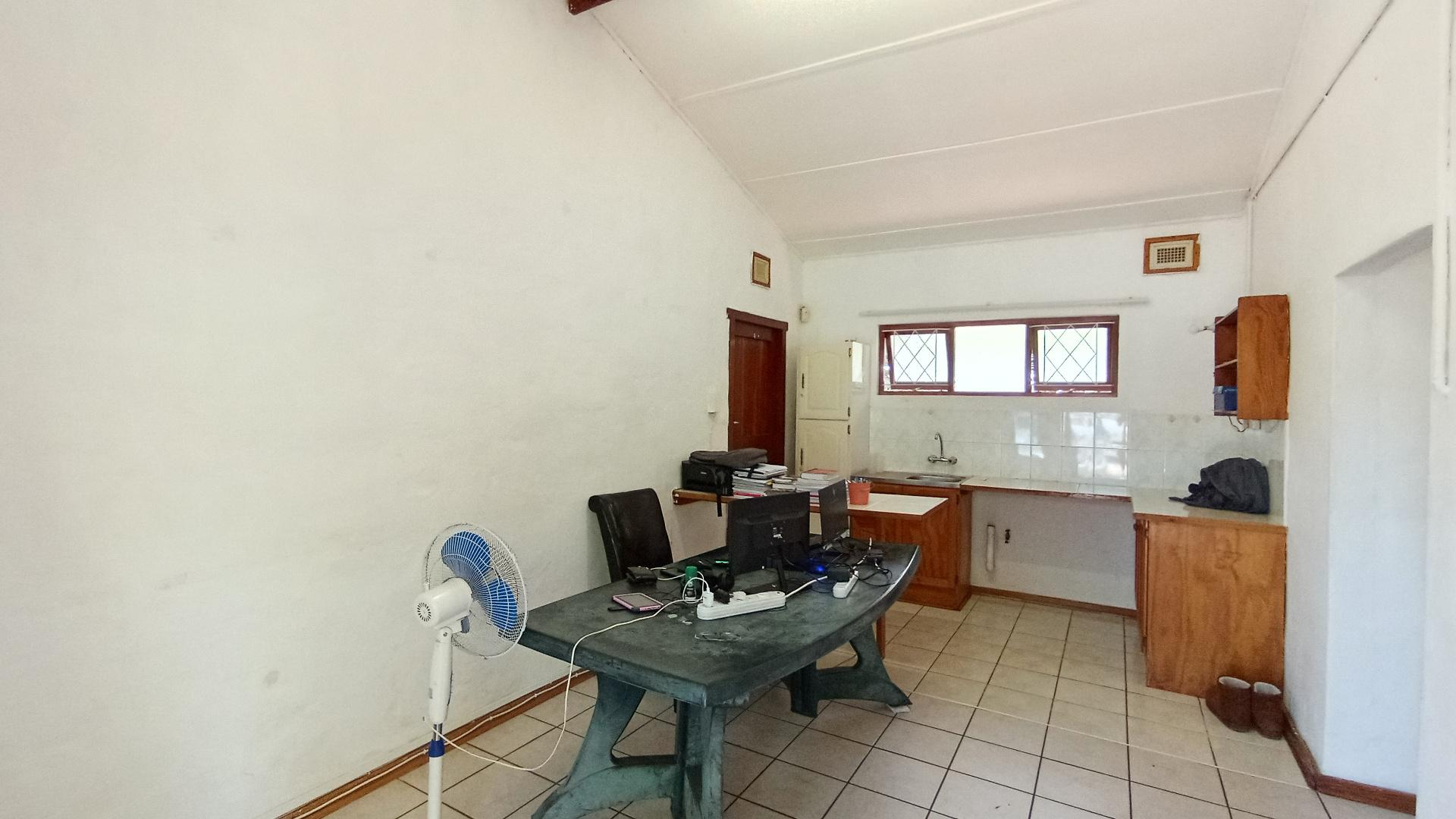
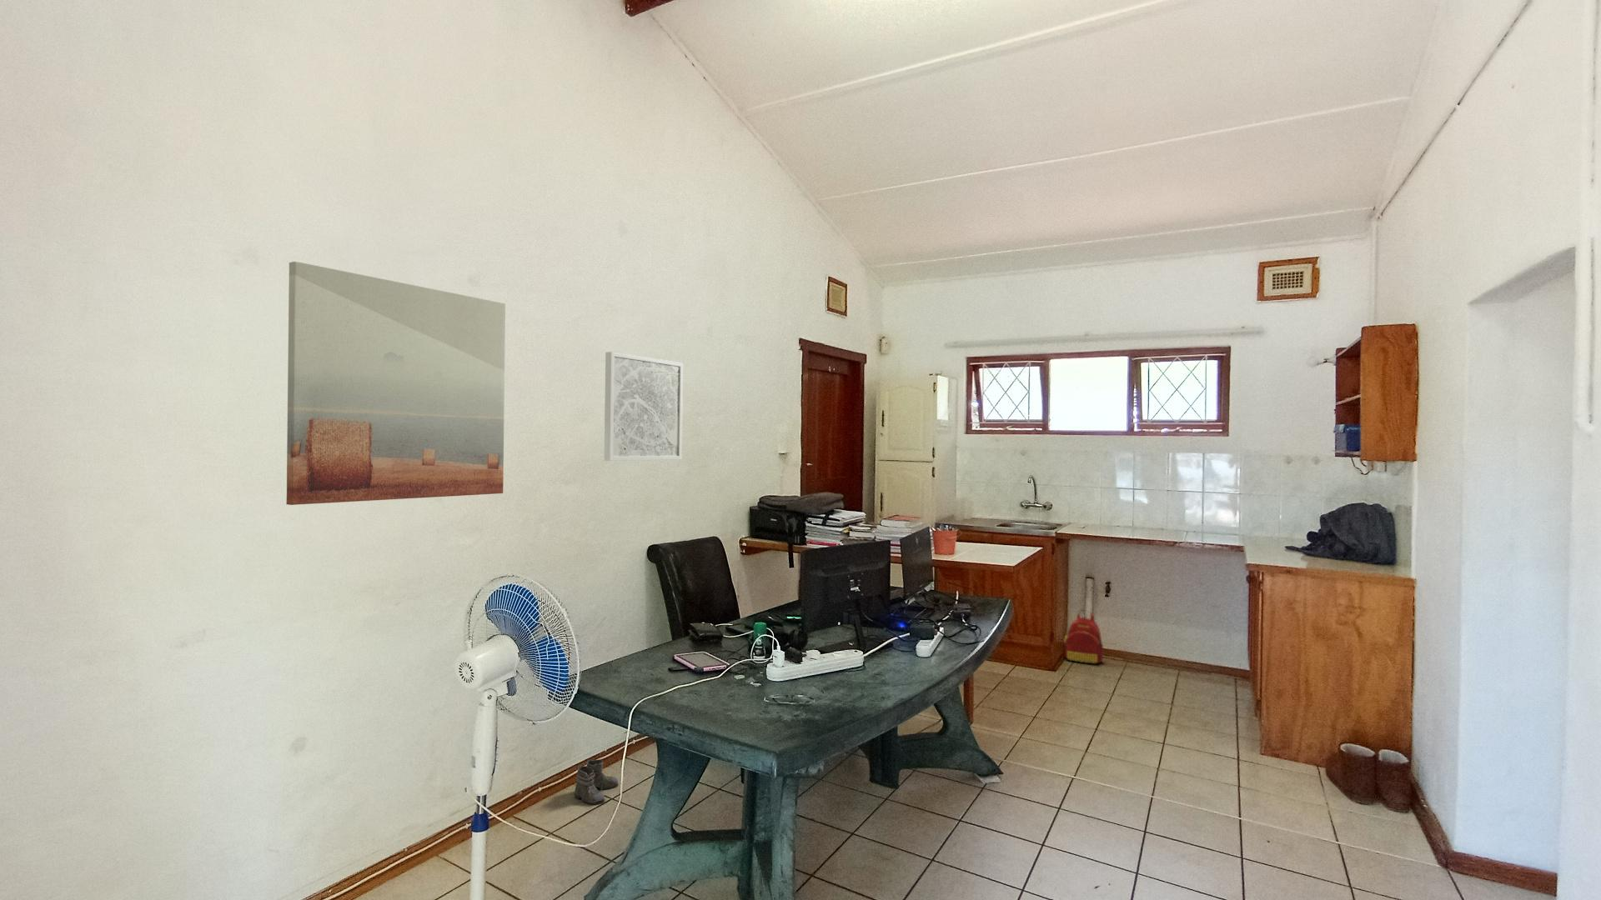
+ wall art (409, 391)
+ wall art (645, 409)
+ boots (595, 779)
+ backpack (1082, 635)
